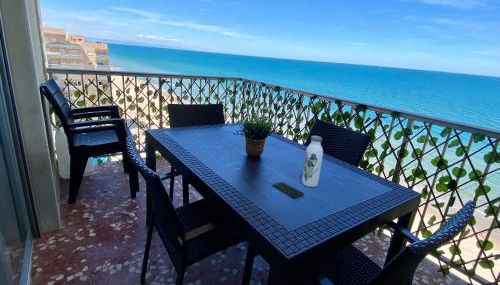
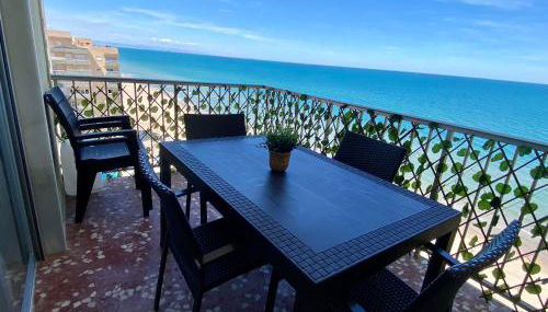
- water bottle (313, 160)
- smartphone (287, 189)
